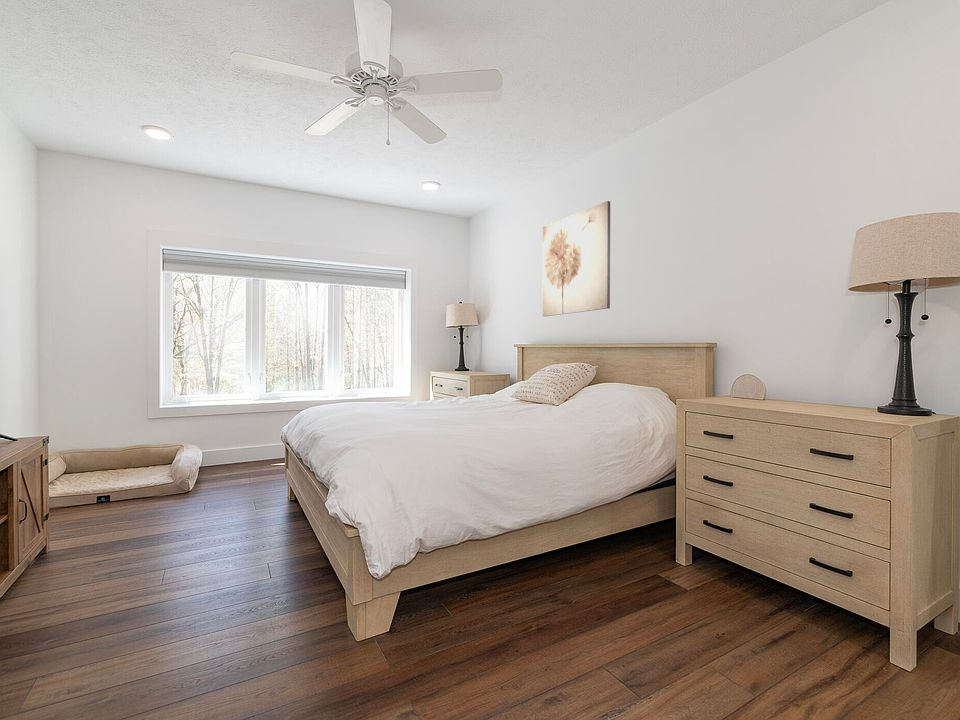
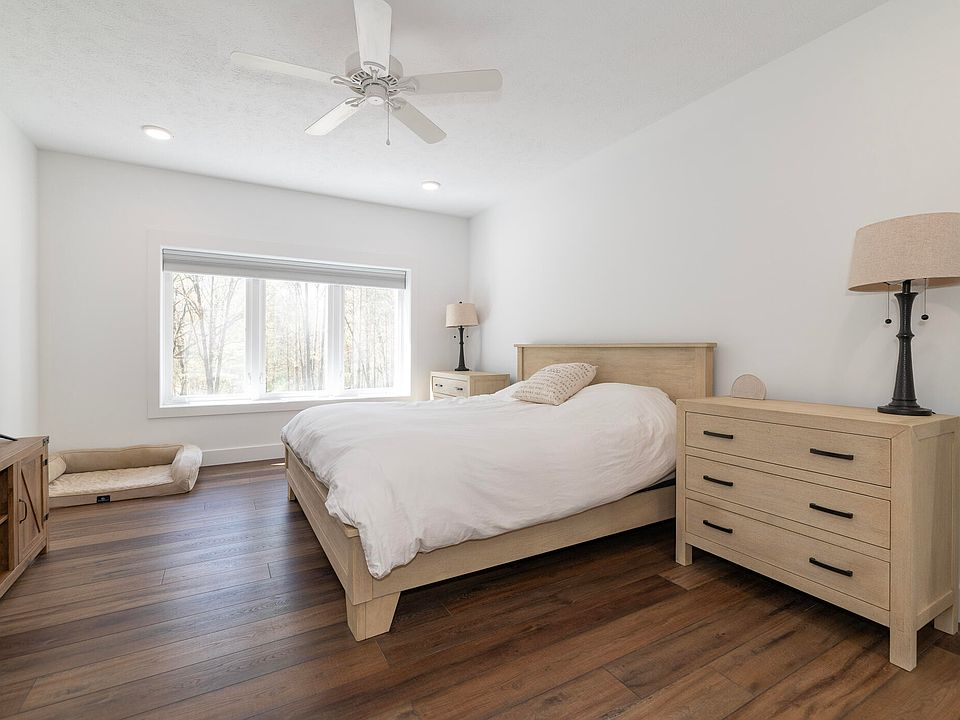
- wall art (573, 264)
